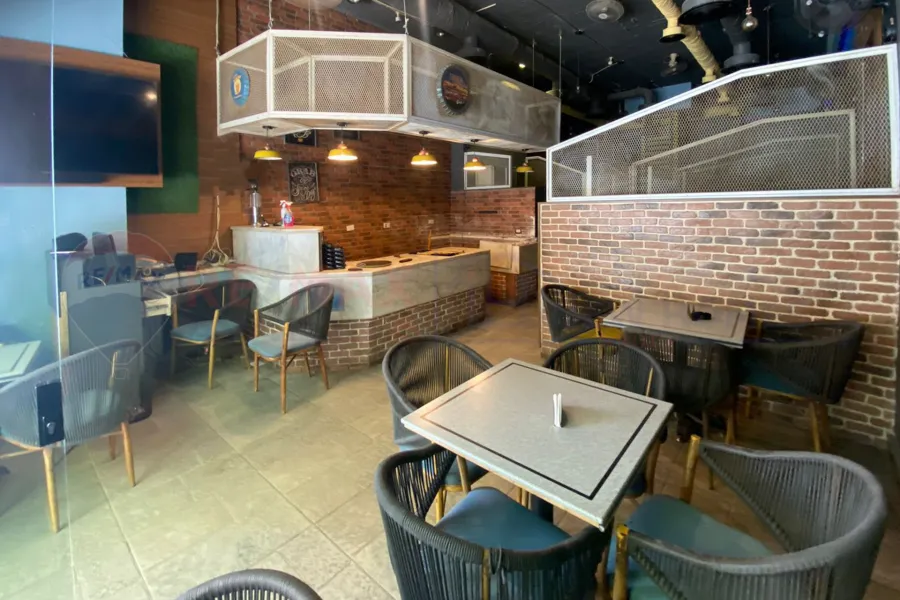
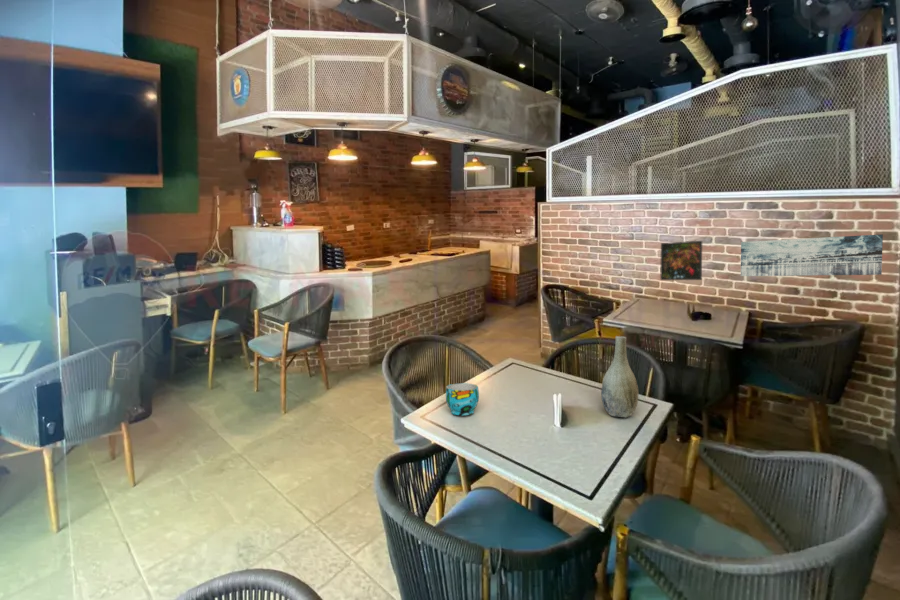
+ vase (619, 376)
+ cup (462, 399)
+ wall art (806, 257)
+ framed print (680, 261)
